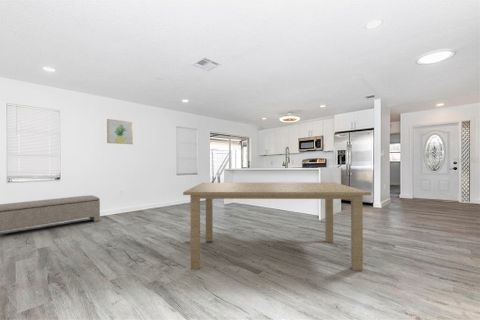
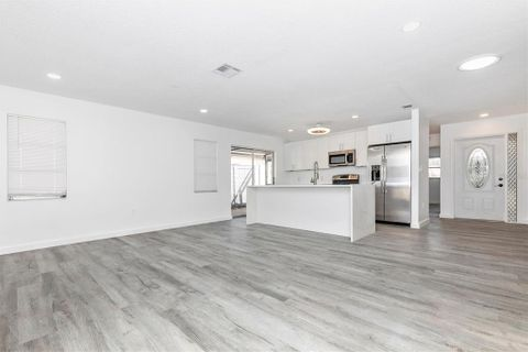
- wall art (120, 132)
- dining table (270, 198)
- bench (46, 213)
